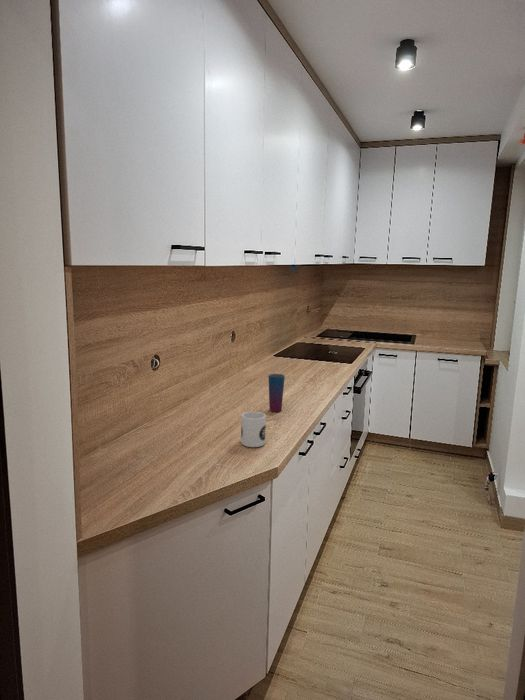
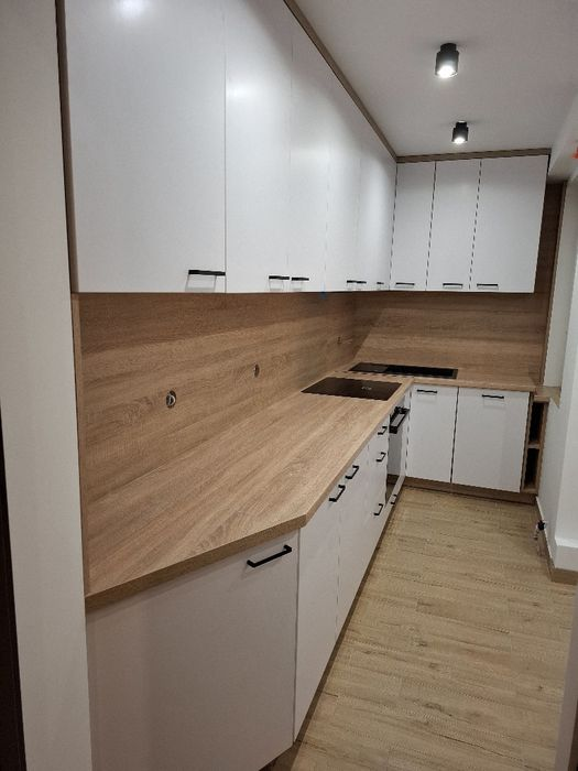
- mug (254, 427)
- cup (276, 392)
